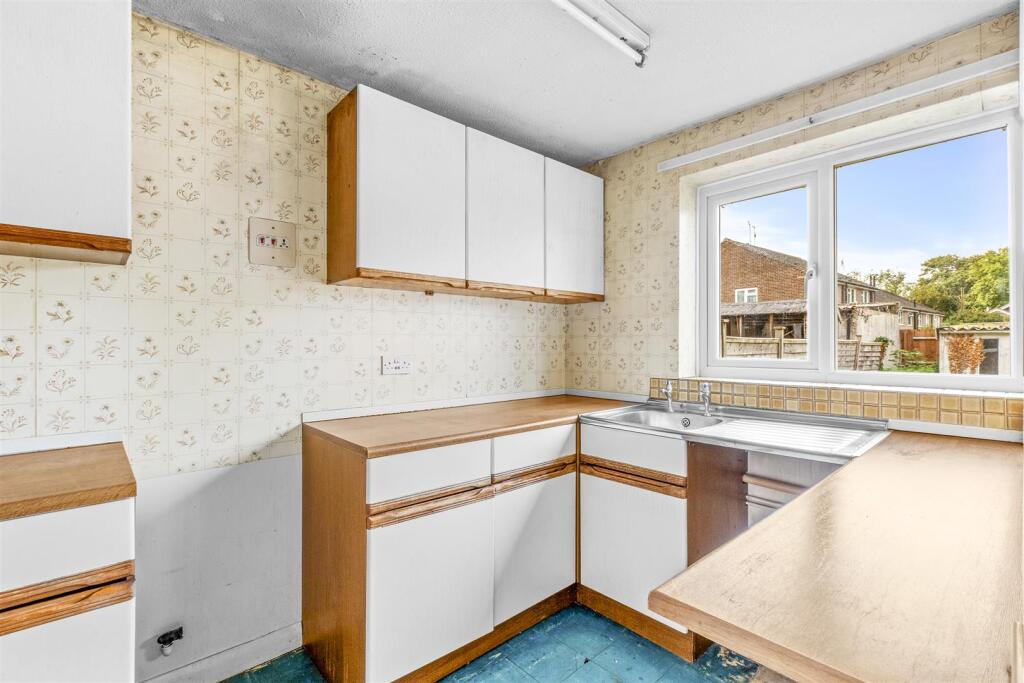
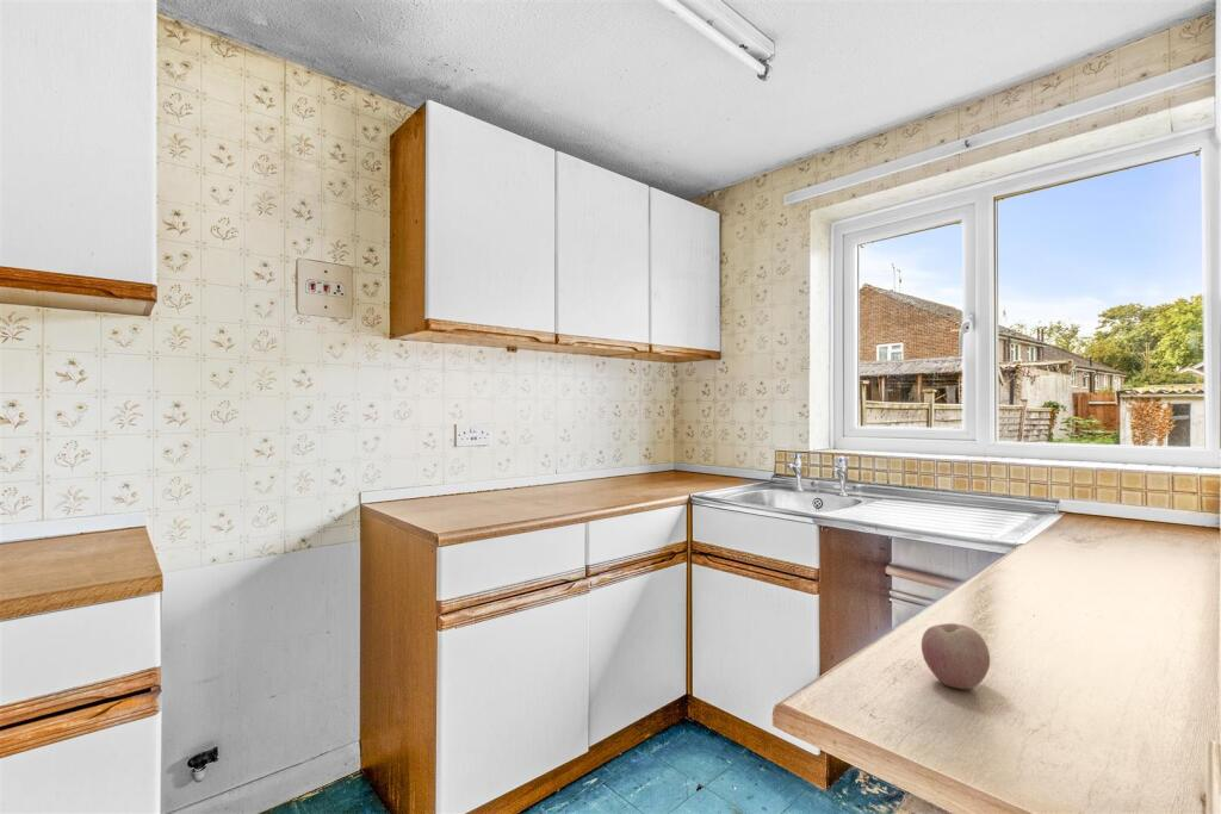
+ apple (954, 654)
